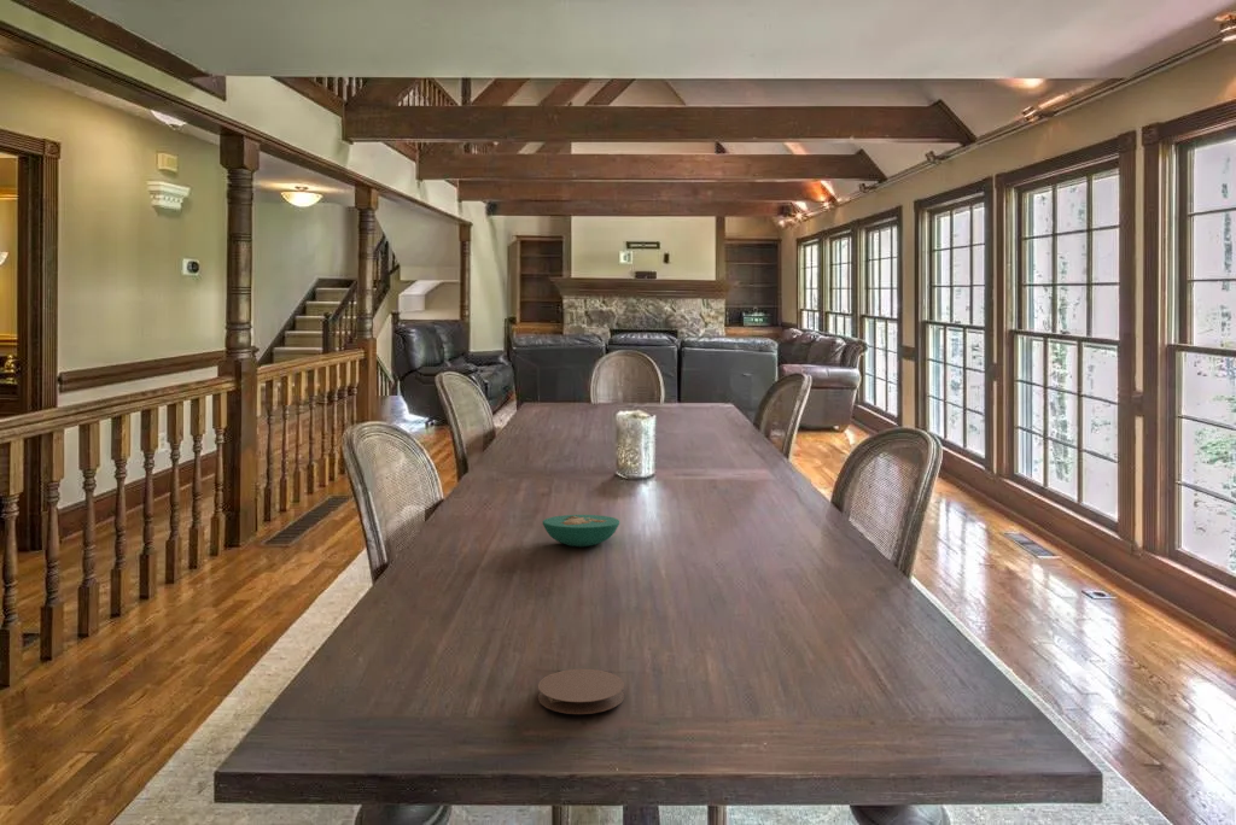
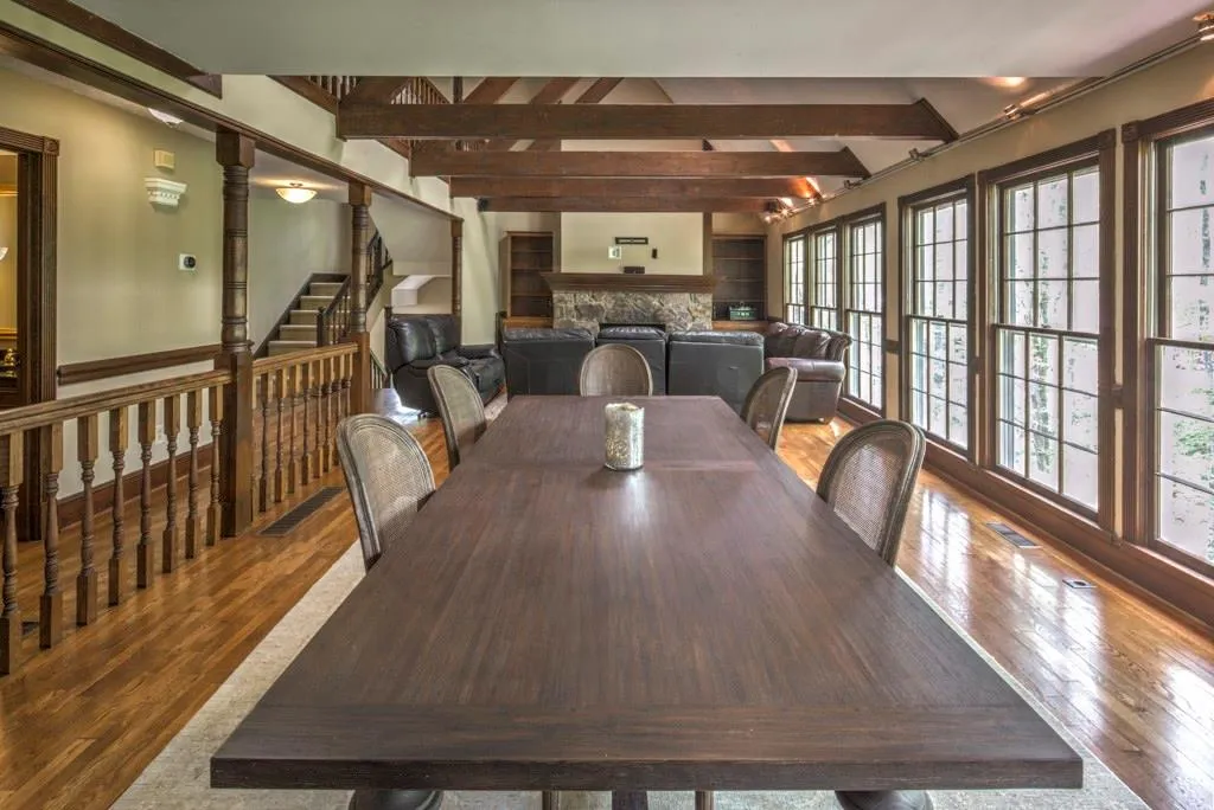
- coaster (581, 690)
- bowl (581, 531)
